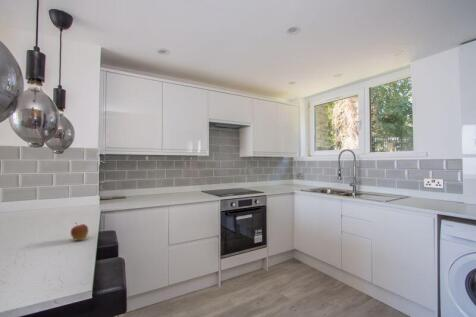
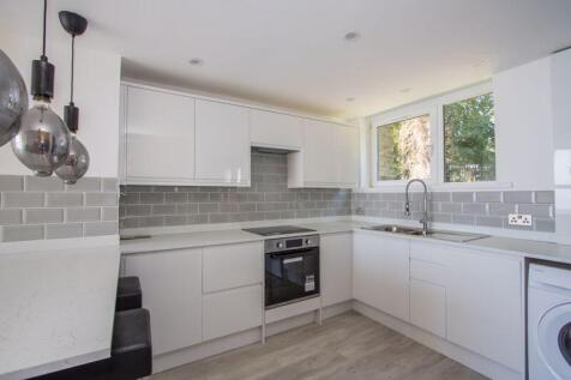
- fruit (79, 231)
